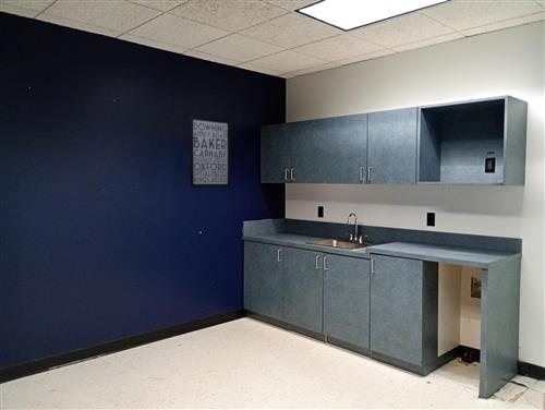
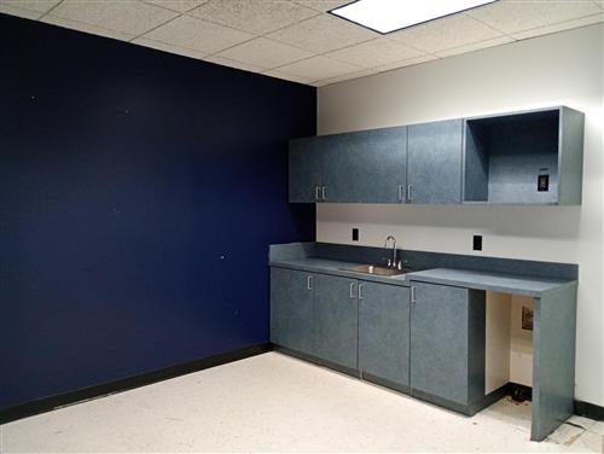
- wall art (210, 153)
